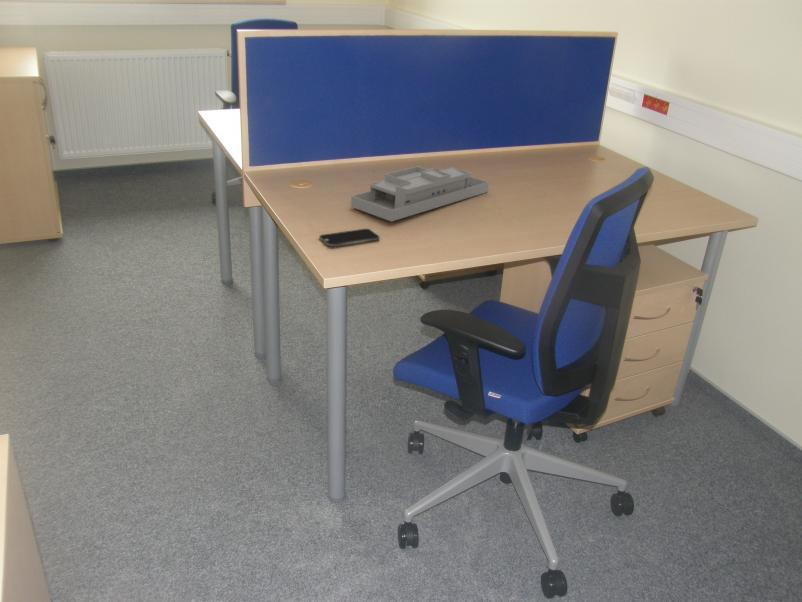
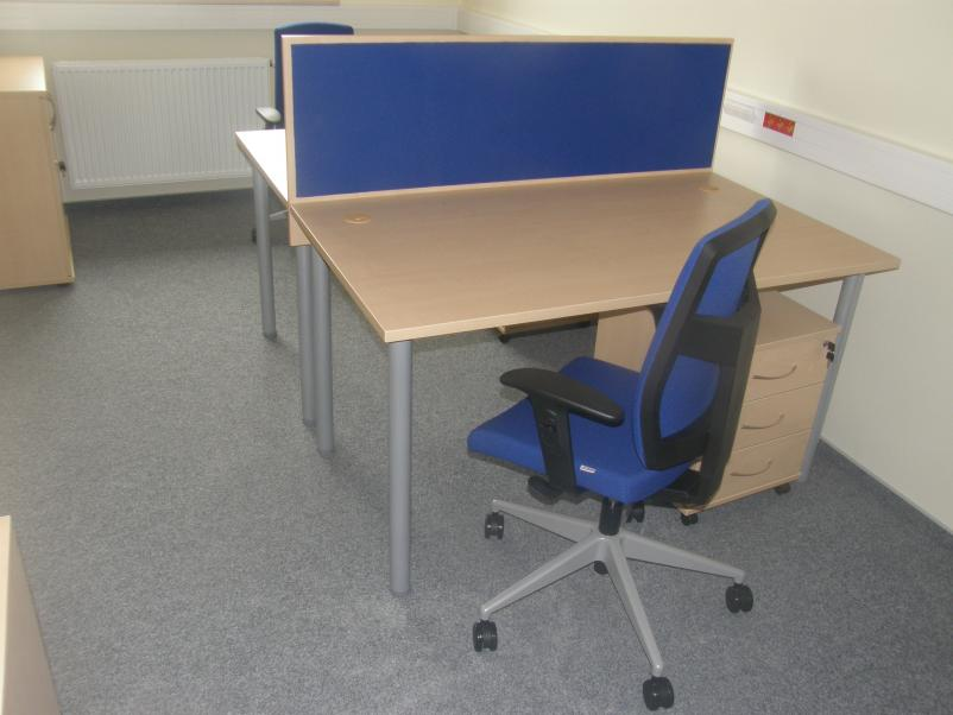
- desk organizer (423, 185)
- smartphone (349, 237)
